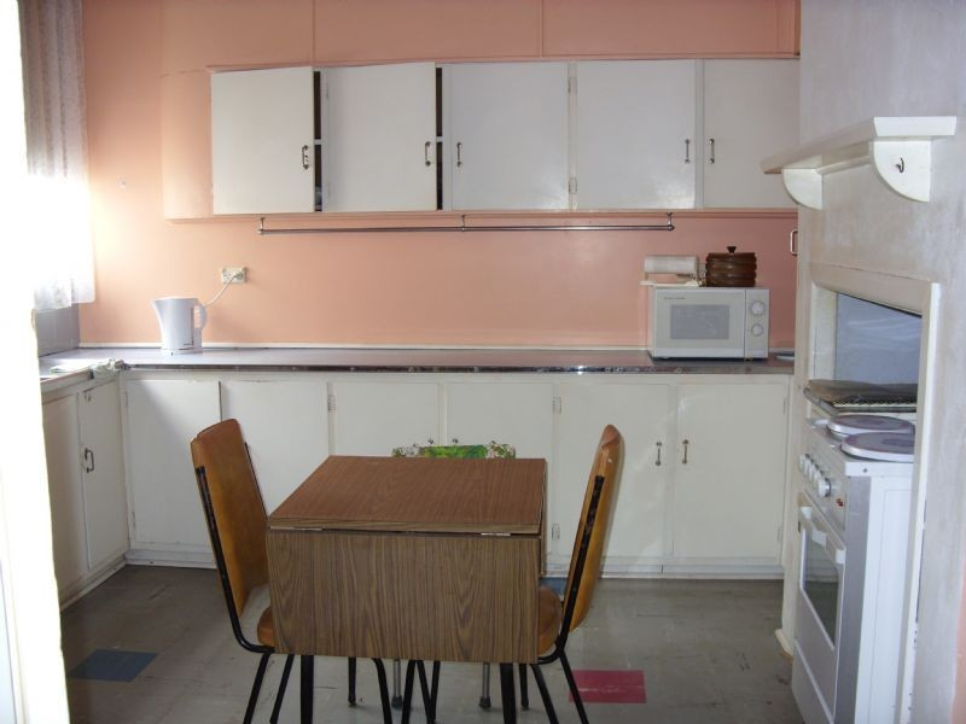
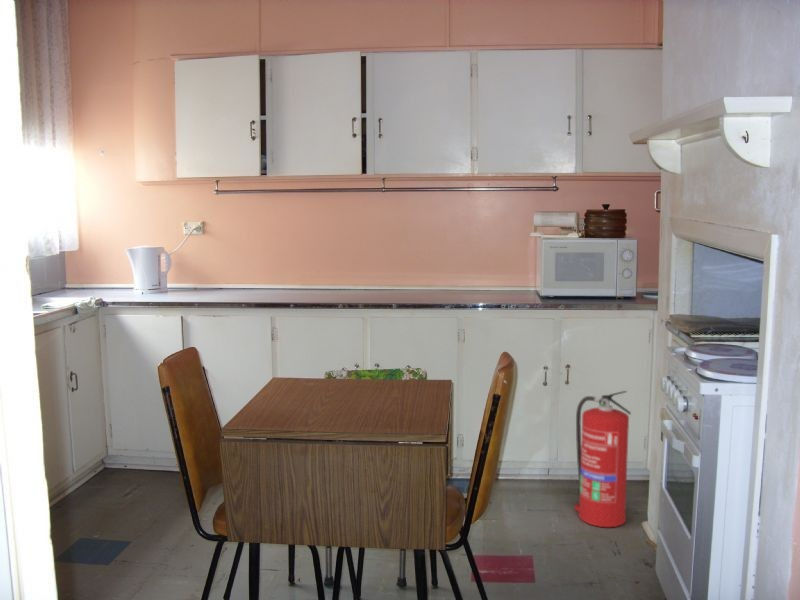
+ fire extinguisher (602, 452)
